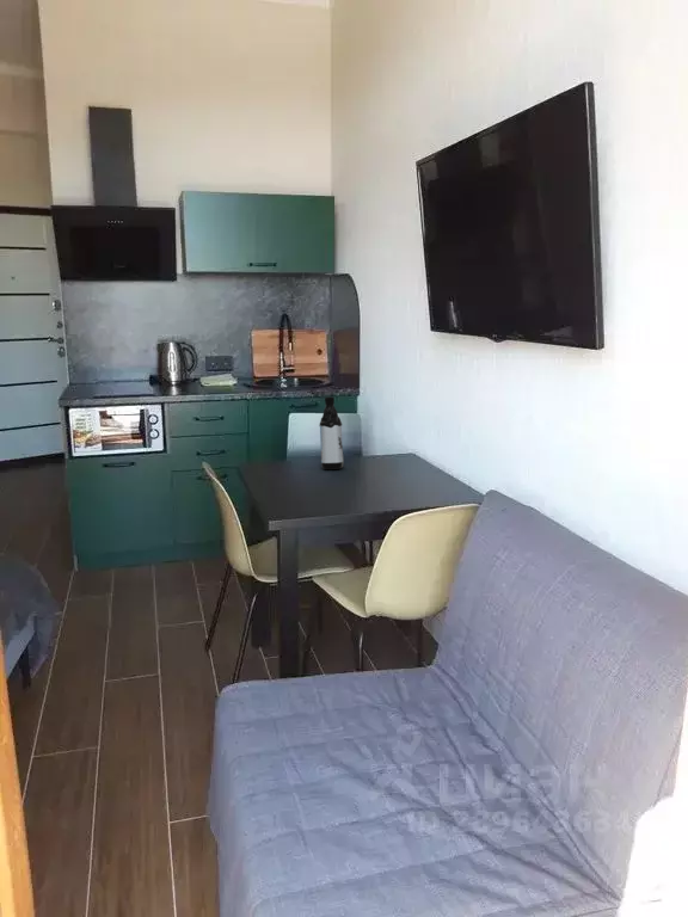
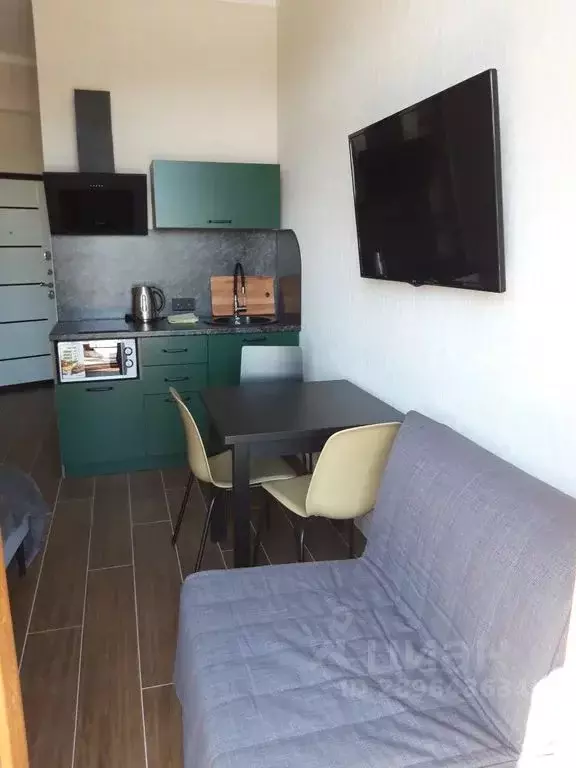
- water bottle (331, 432)
